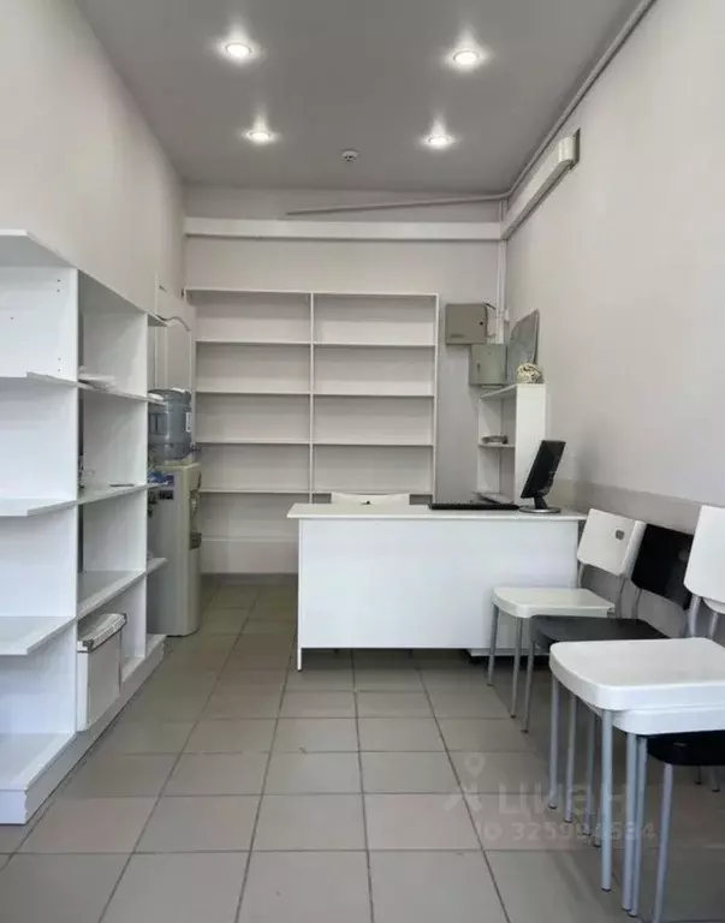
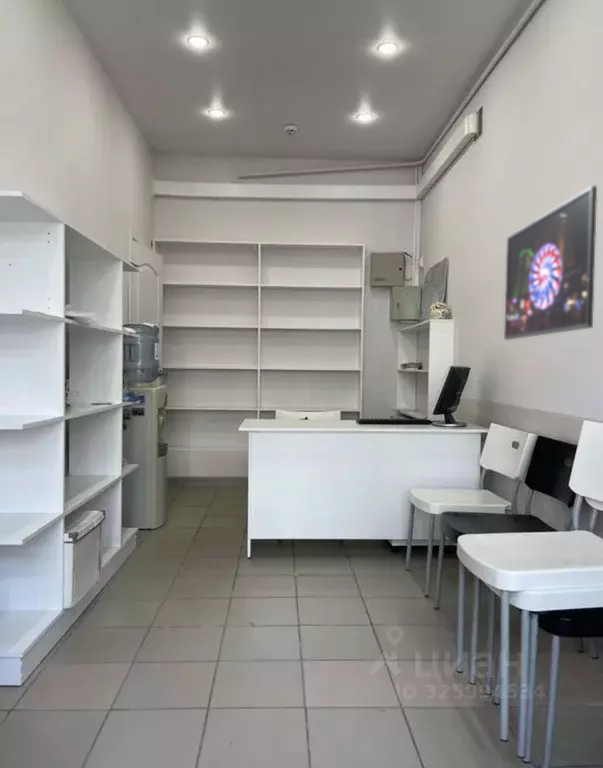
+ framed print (542, 275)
